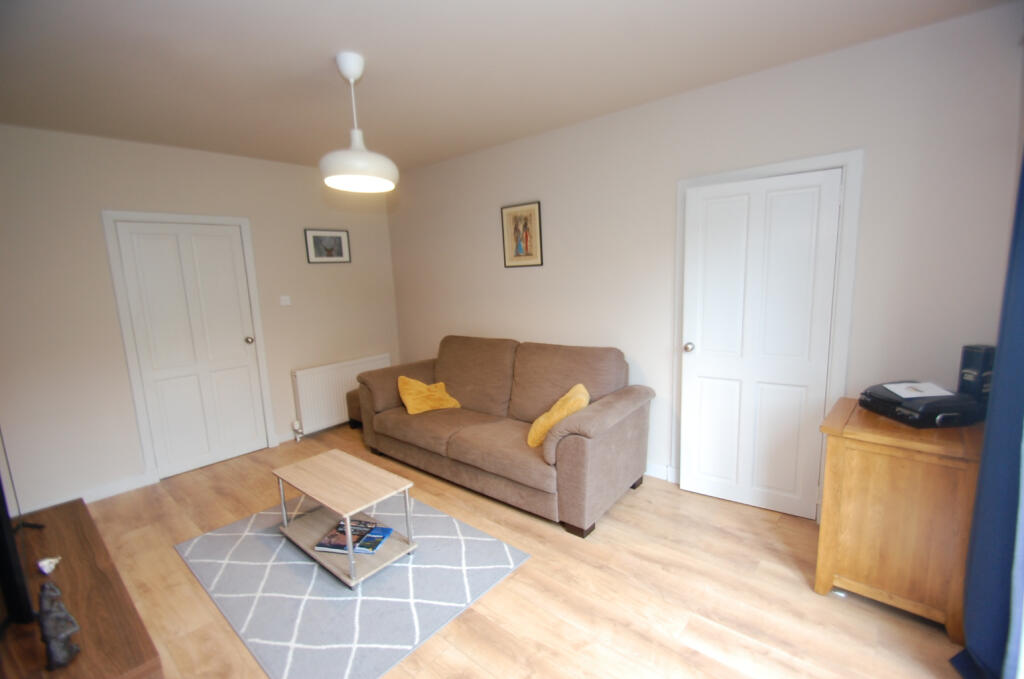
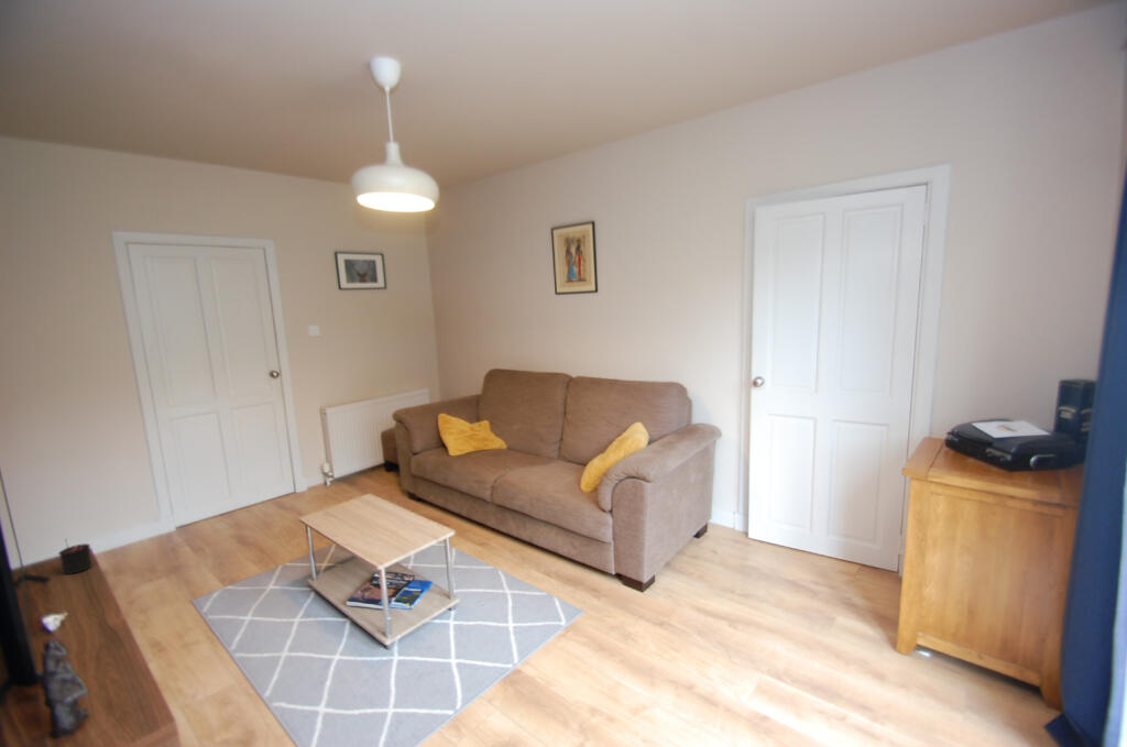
+ candle (75, 553)
